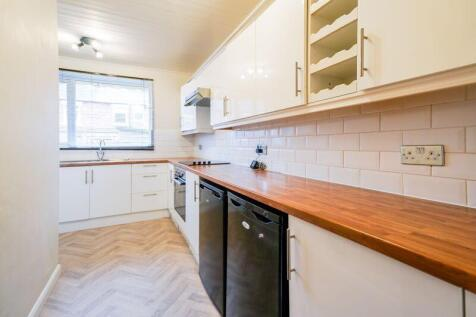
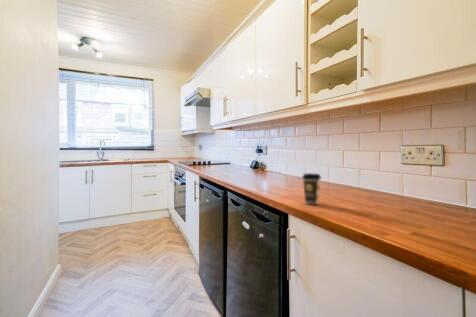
+ coffee cup (311, 188)
